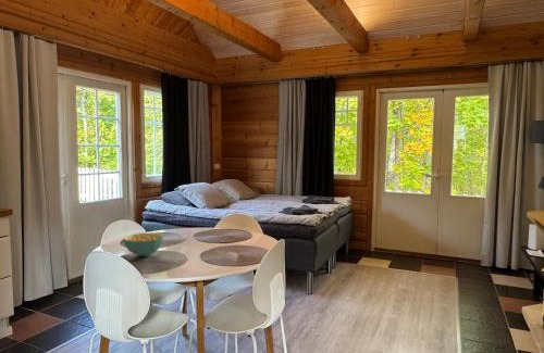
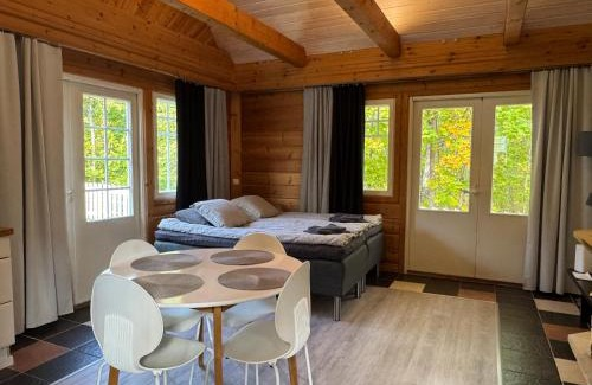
- cereal bowl (144, 245)
